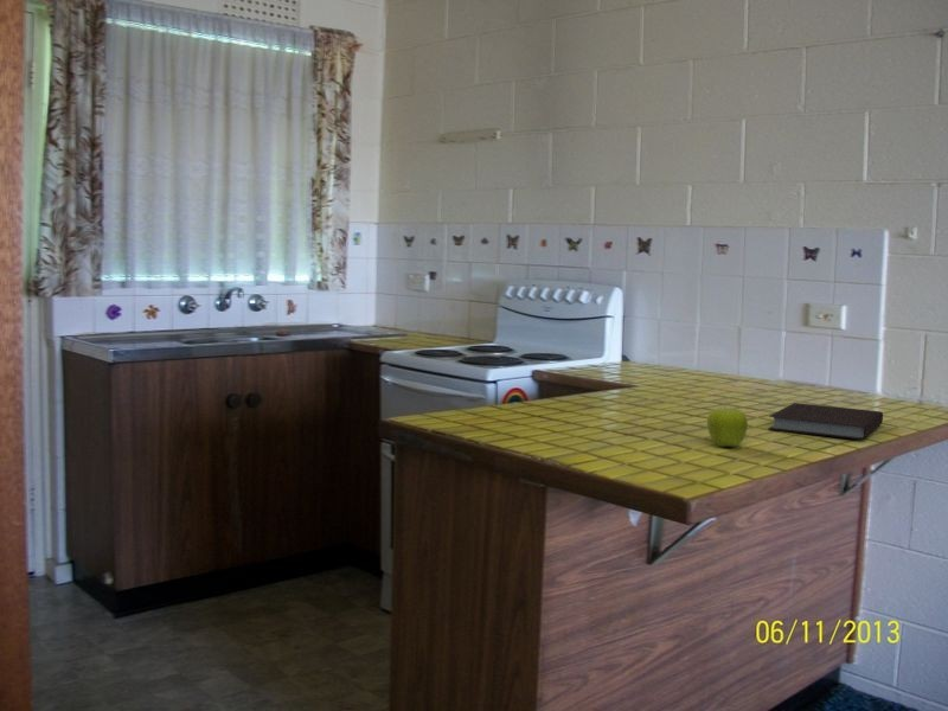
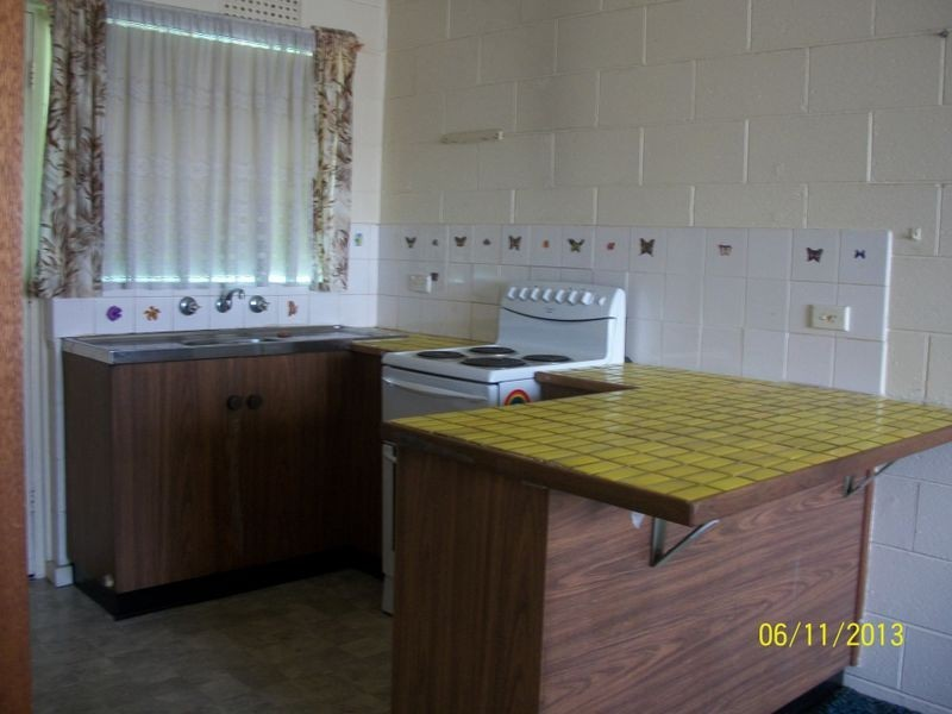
- notebook (826, 419)
- fruit (726, 425)
